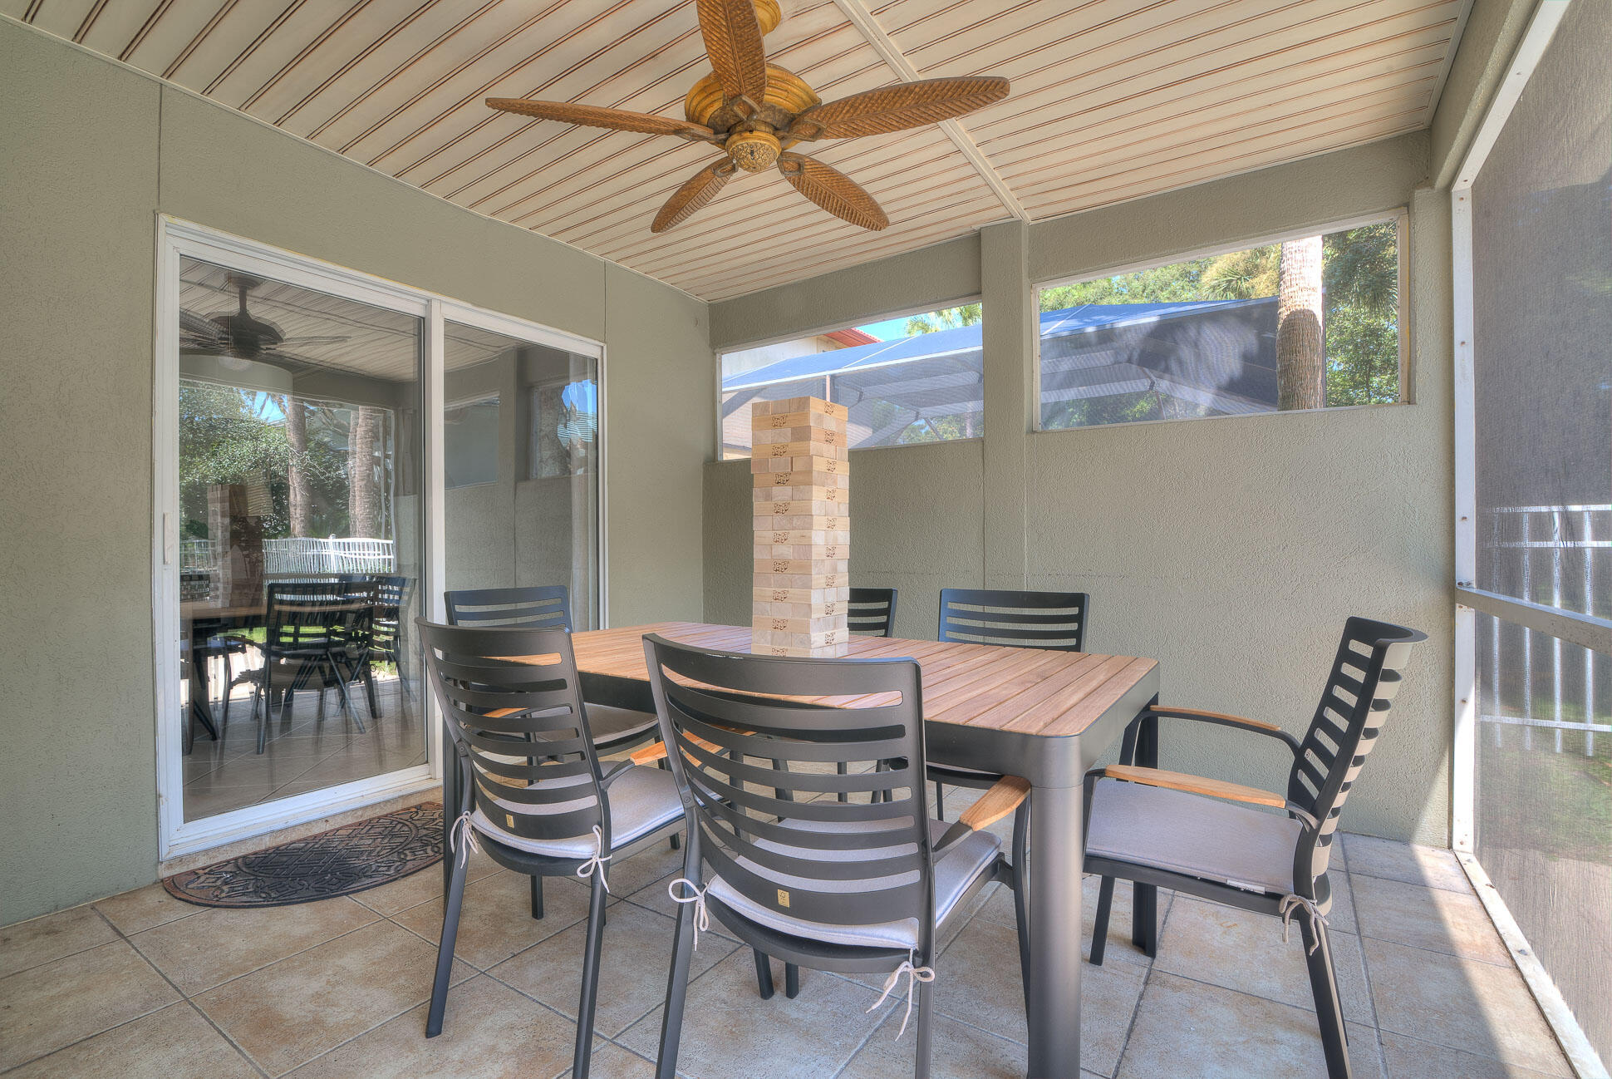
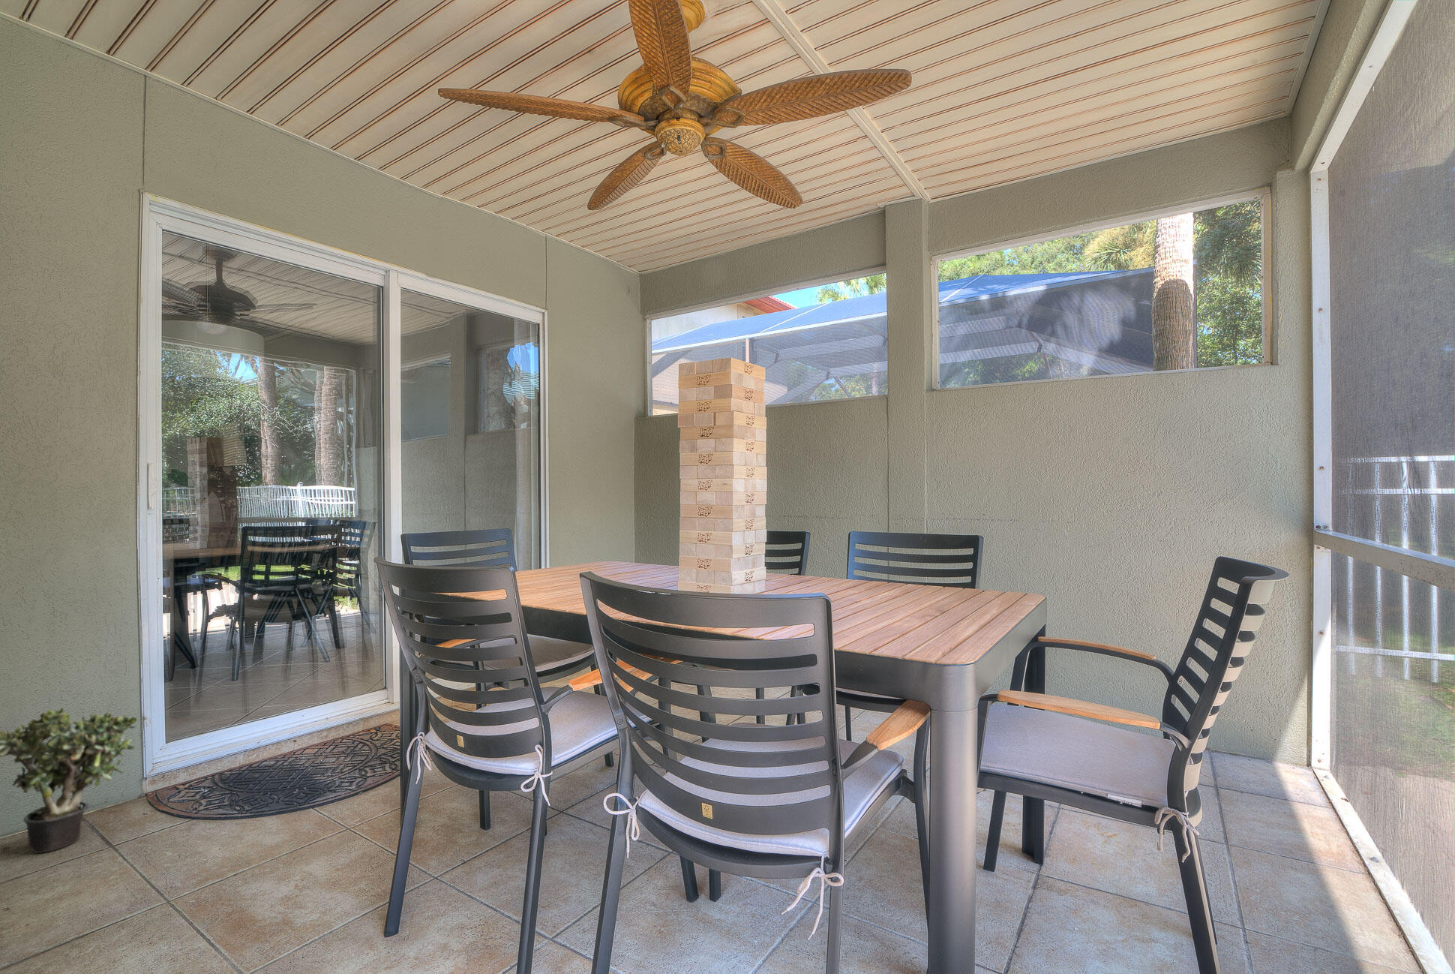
+ potted plant (62, 776)
